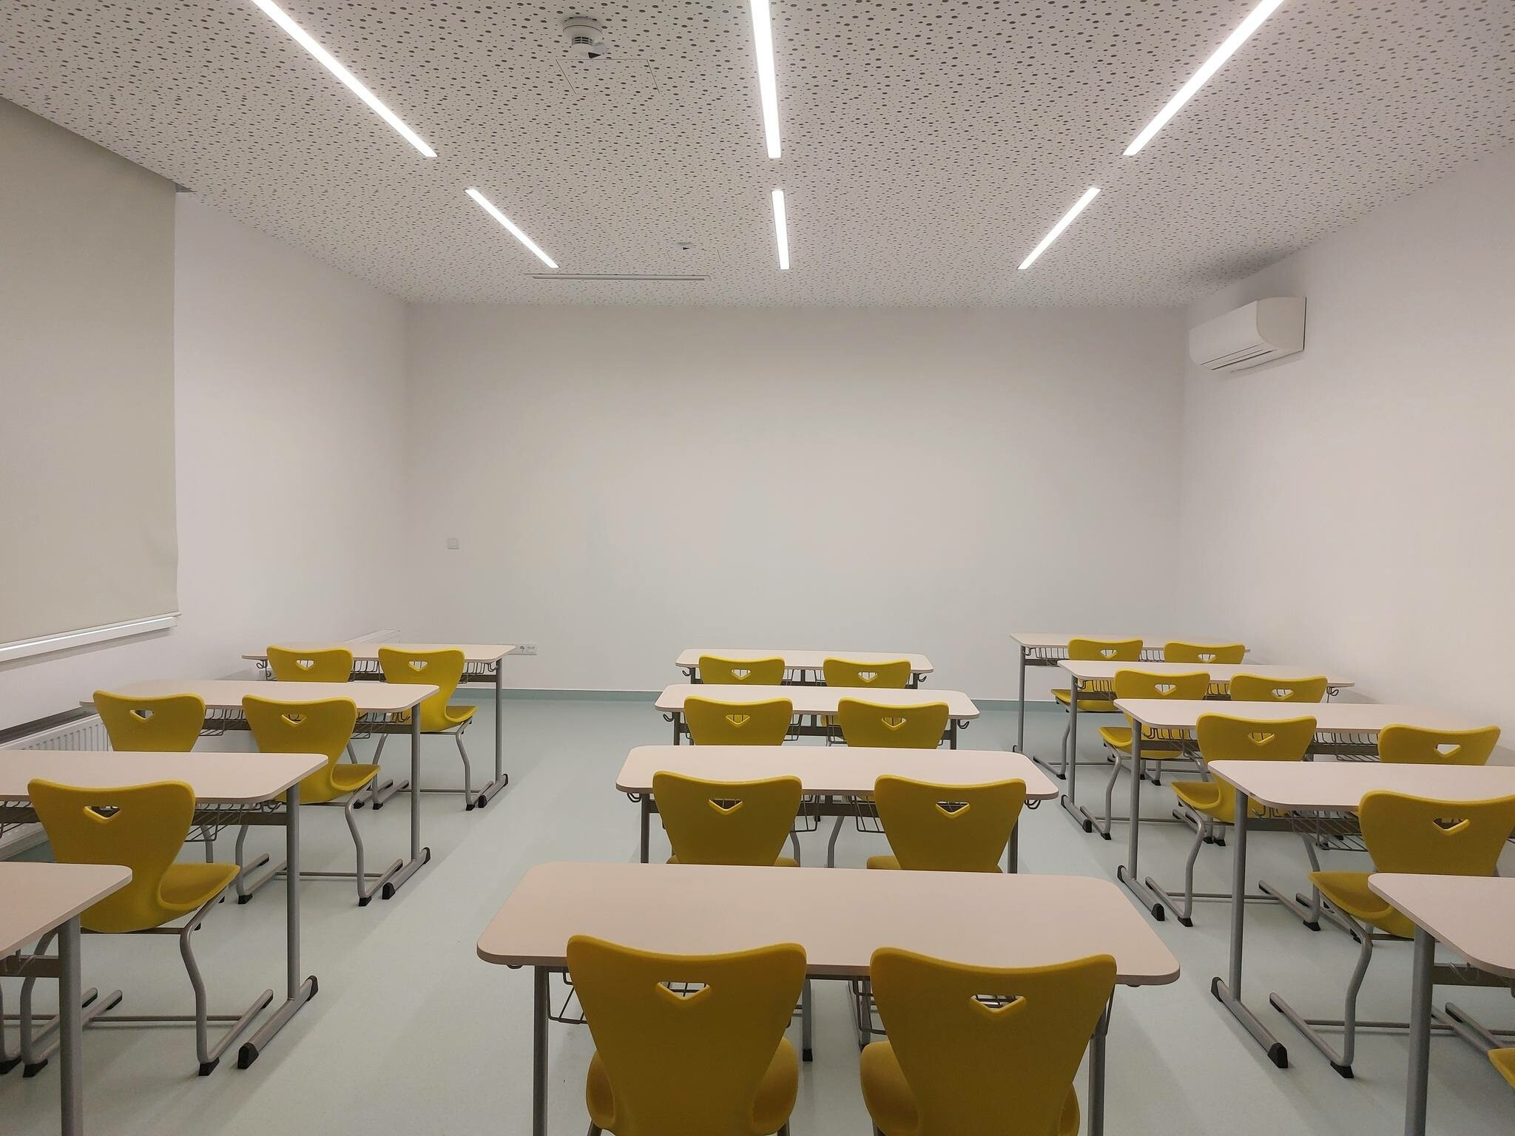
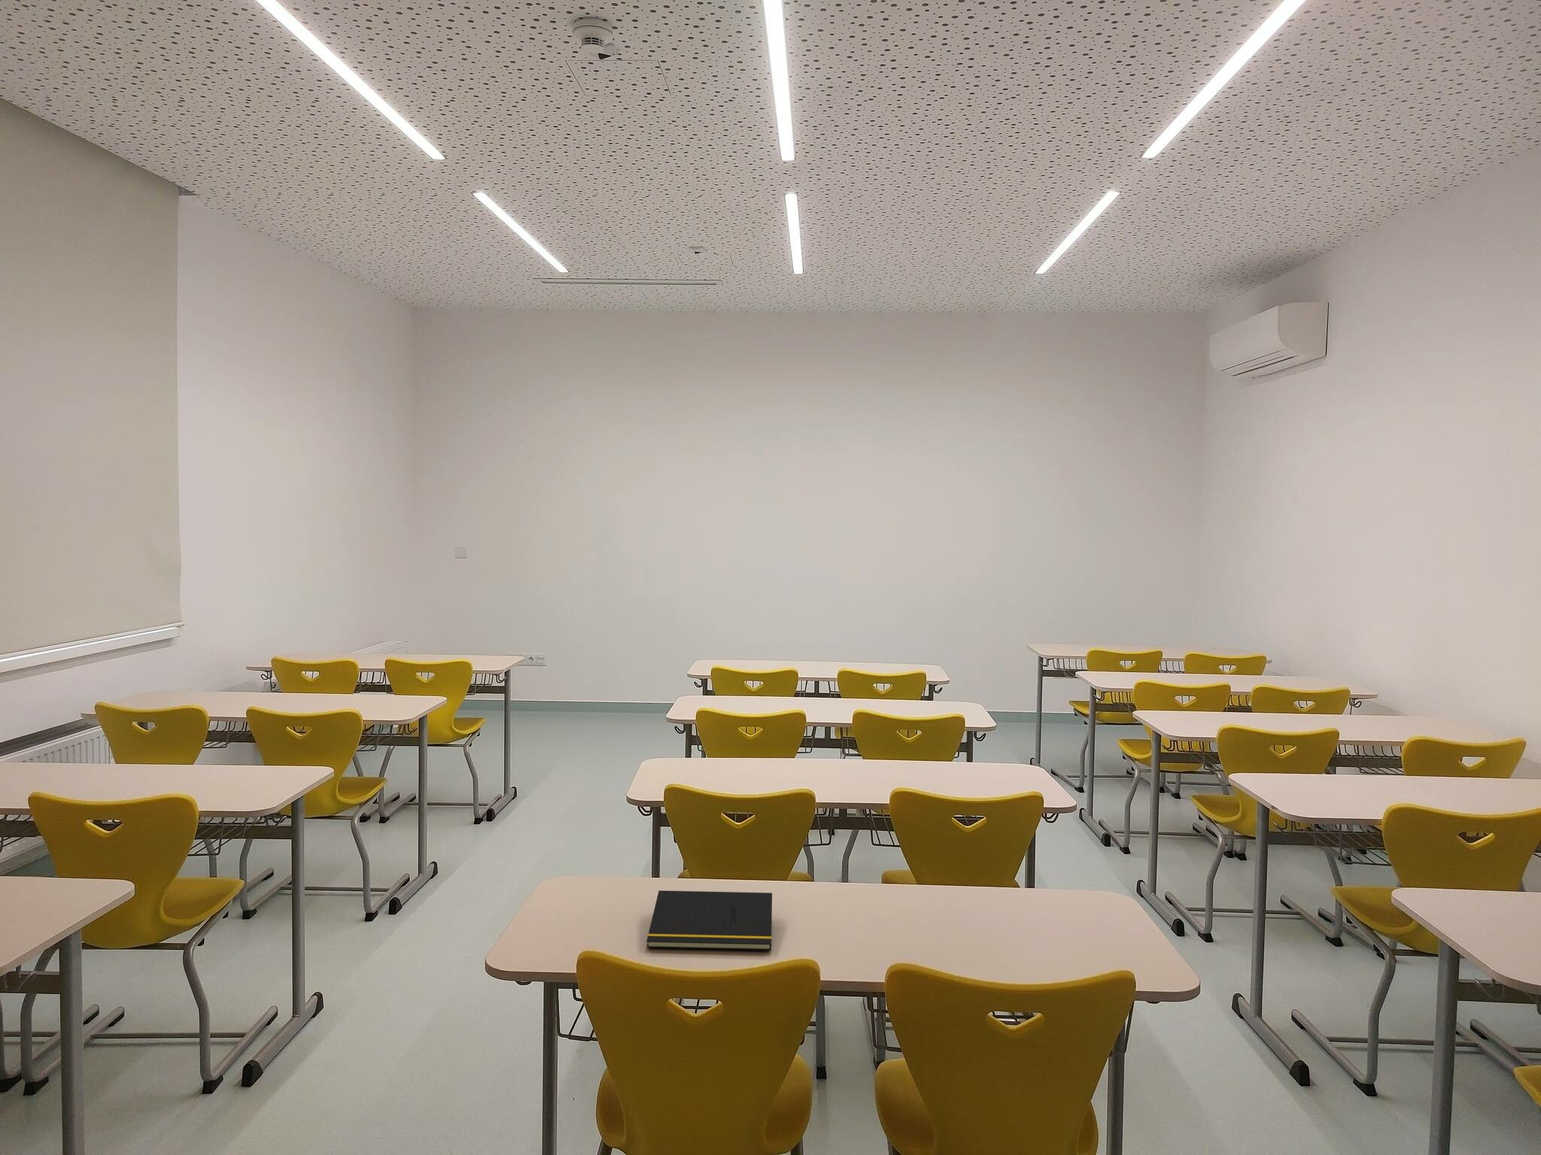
+ notepad (712, 918)
